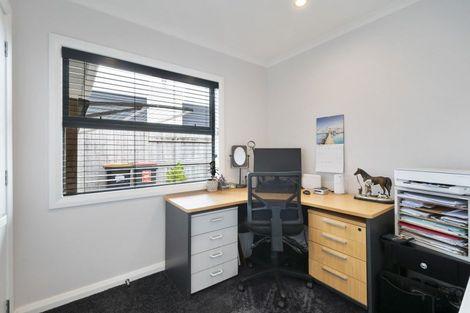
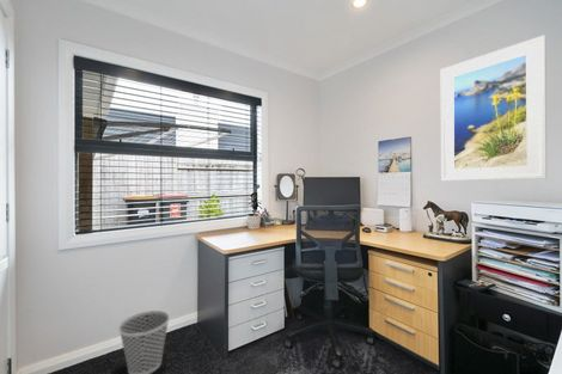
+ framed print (487, 117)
+ wastebasket (145, 343)
